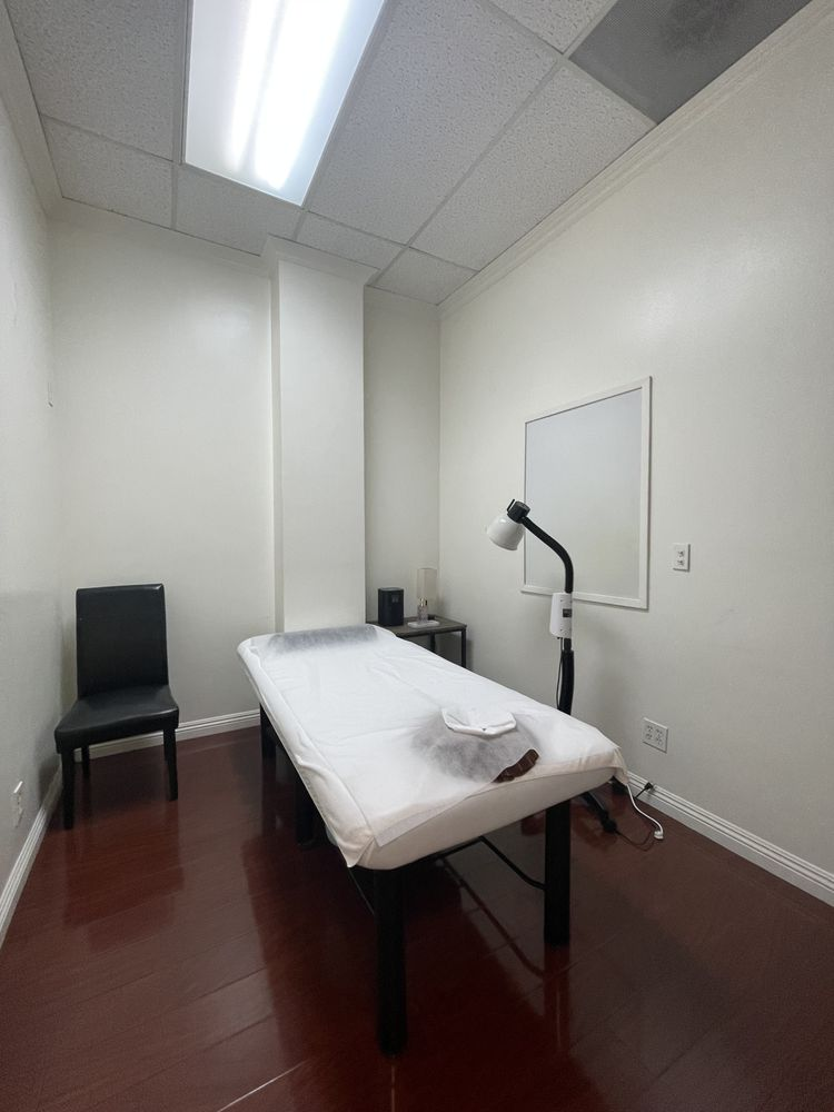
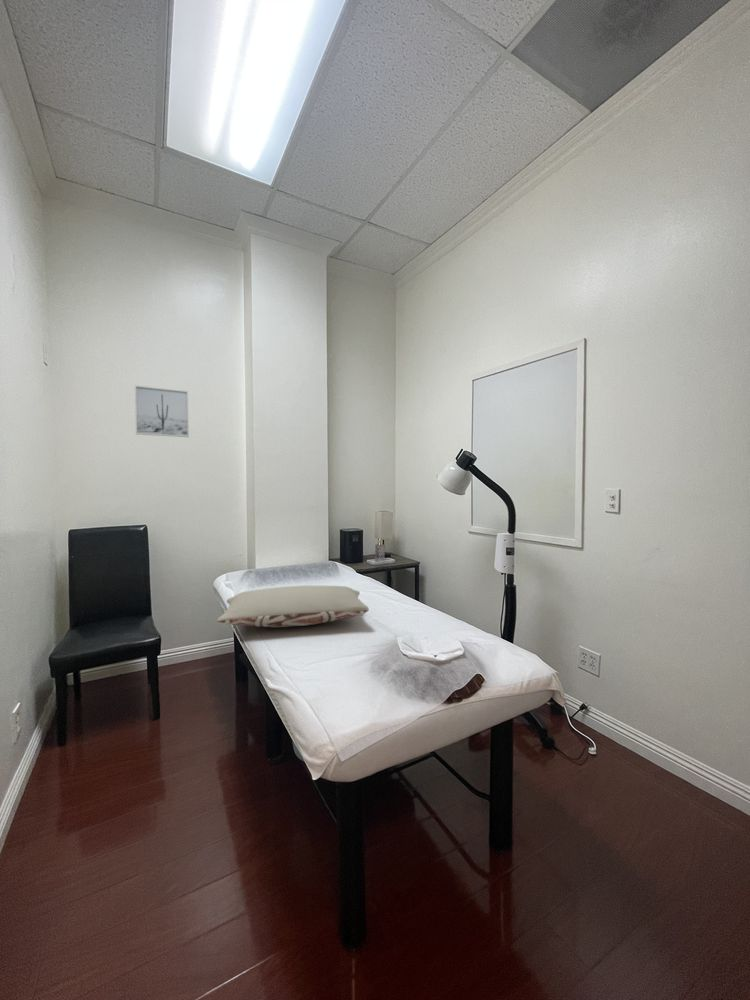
+ wall art (162, 412)
+ pillow (296, 605)
